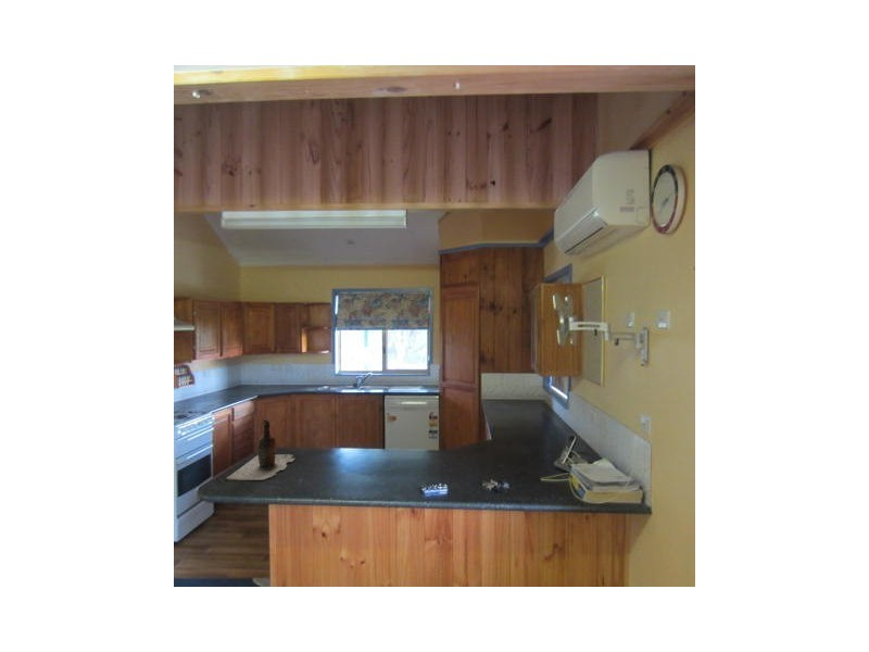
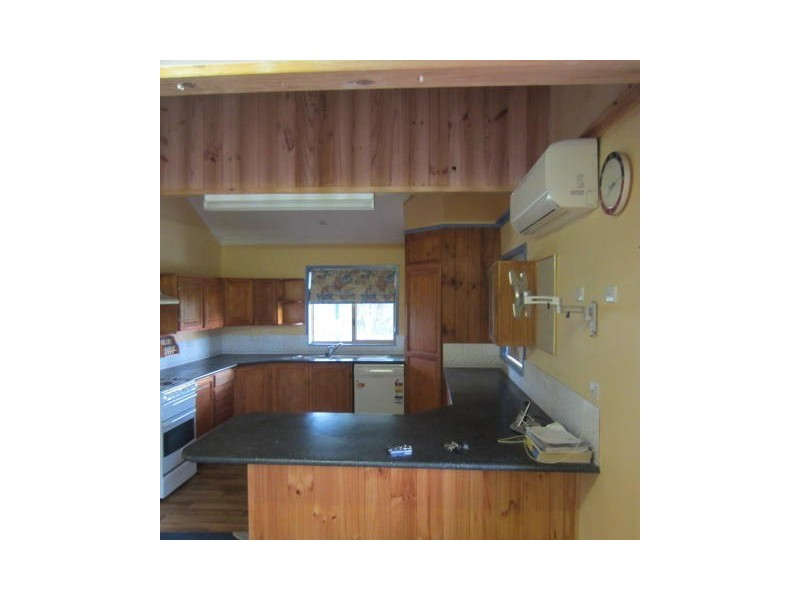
- wine bottle (264, 442)
